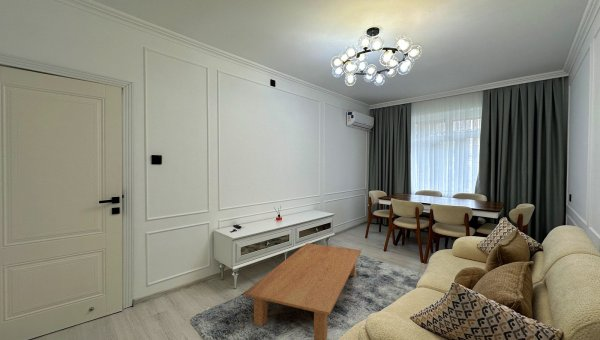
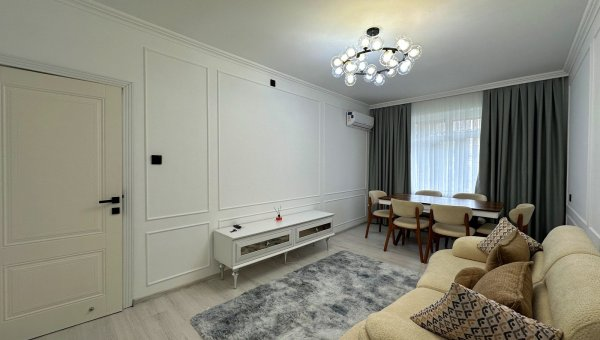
- coffee table (314, 280)
